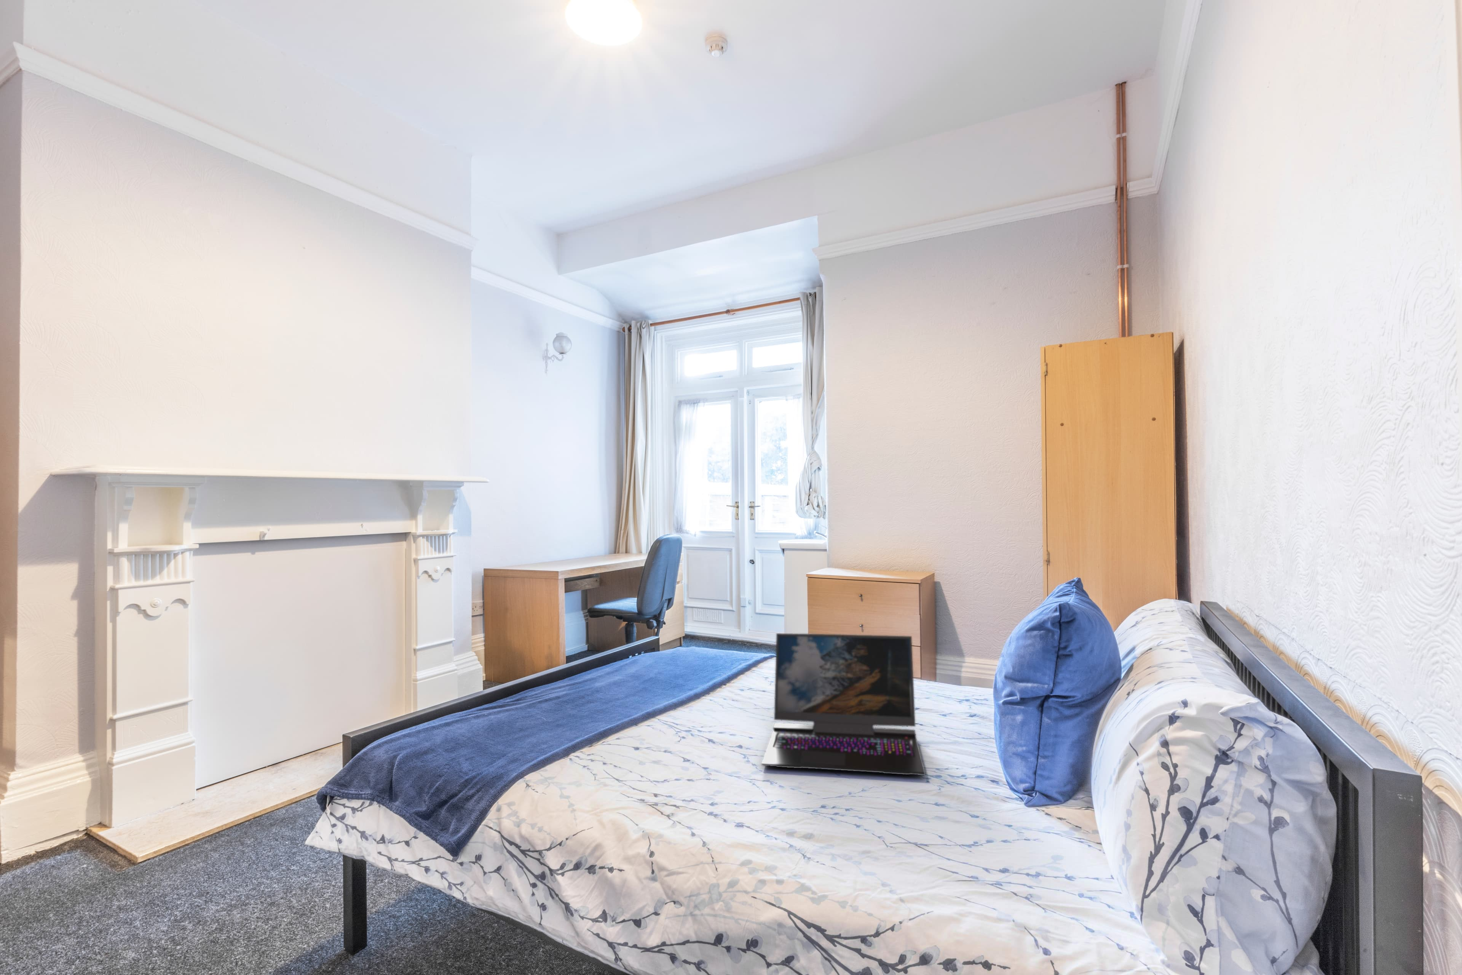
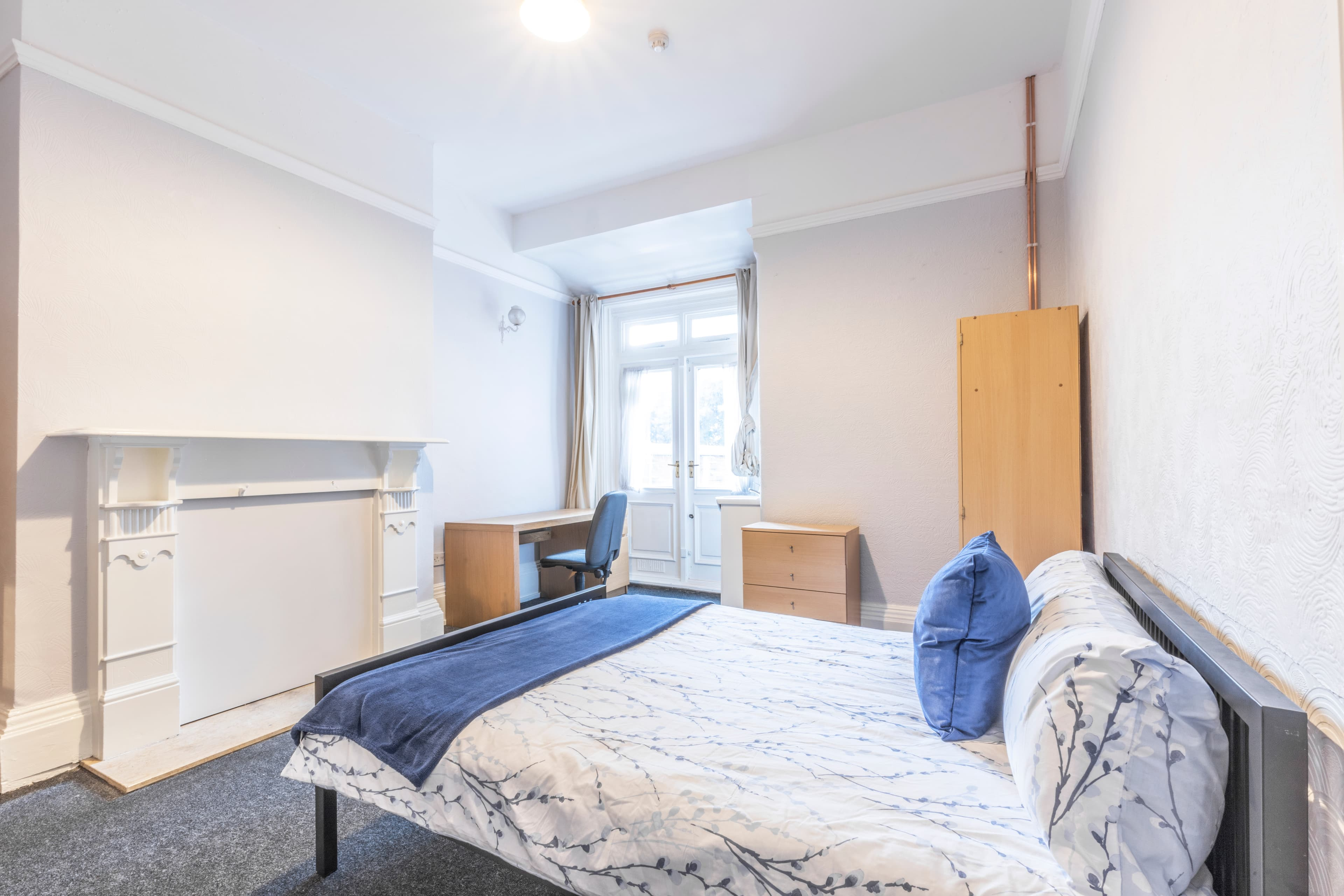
- laptop (842, 698)
